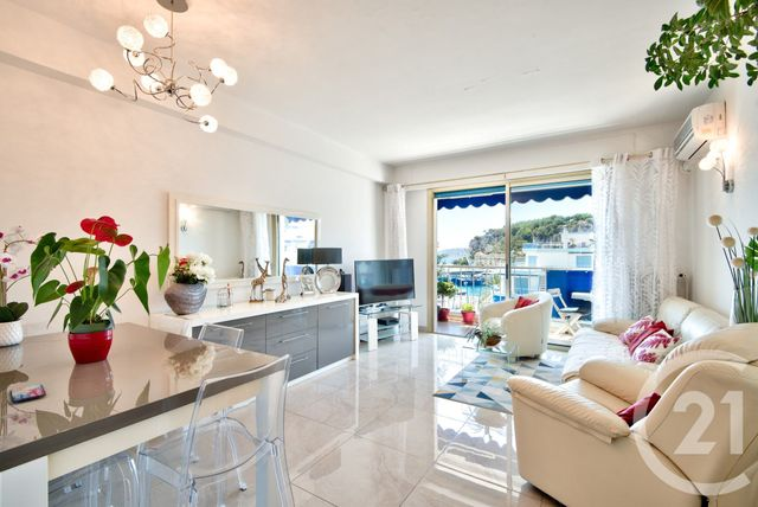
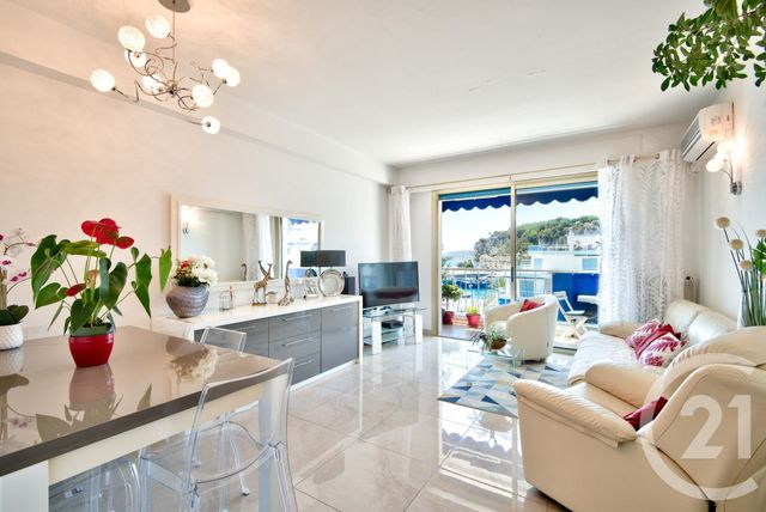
- smartphone (27, 392)
